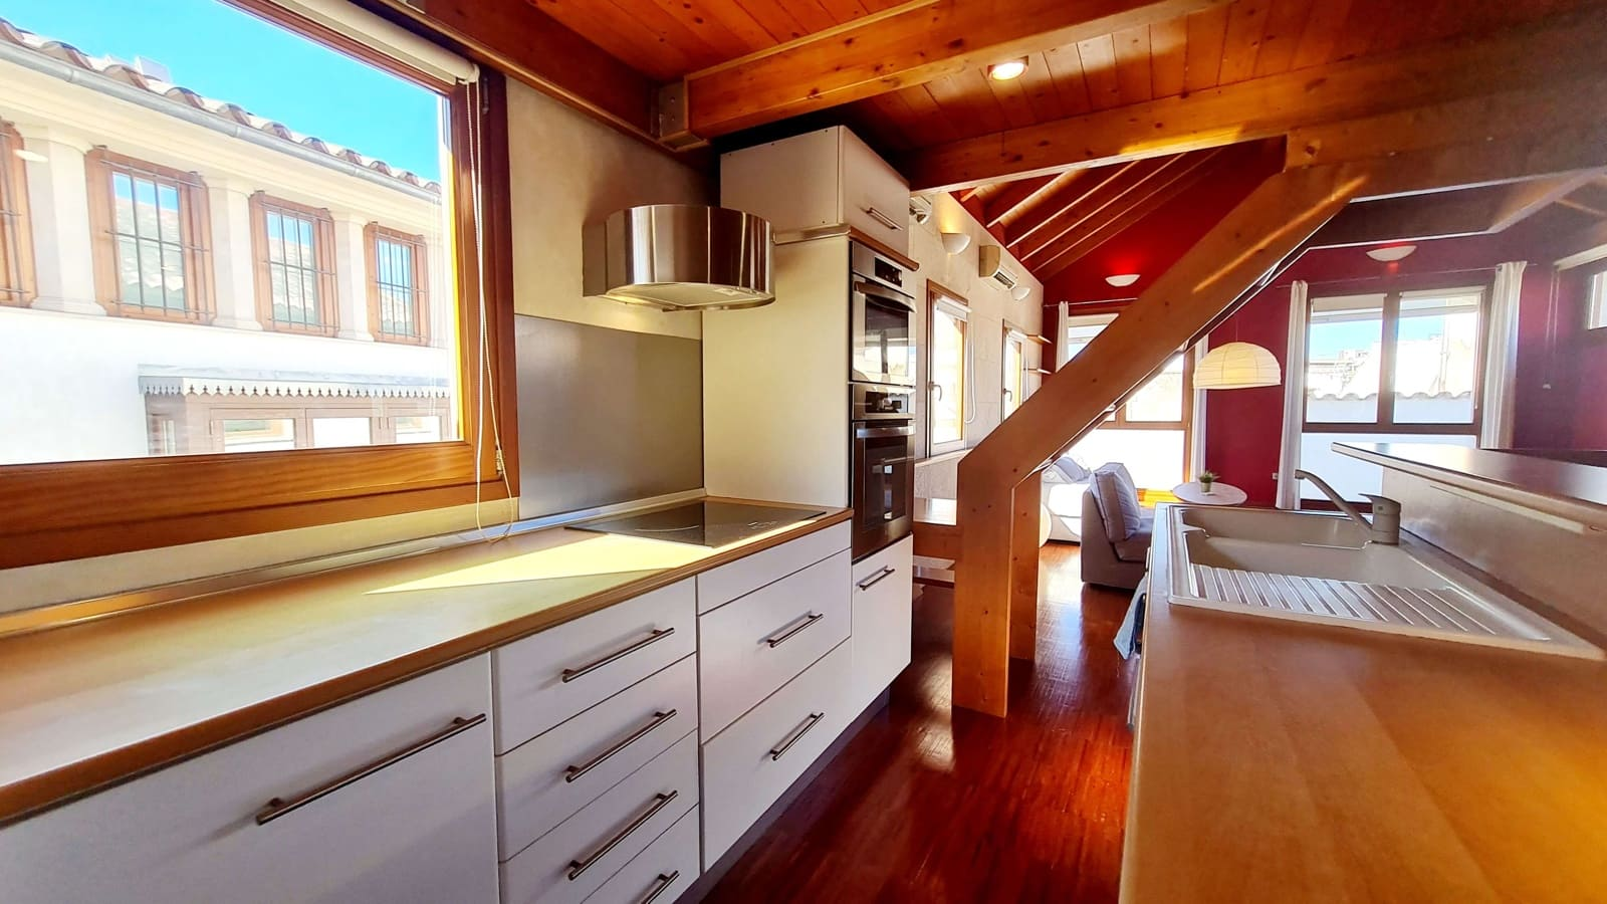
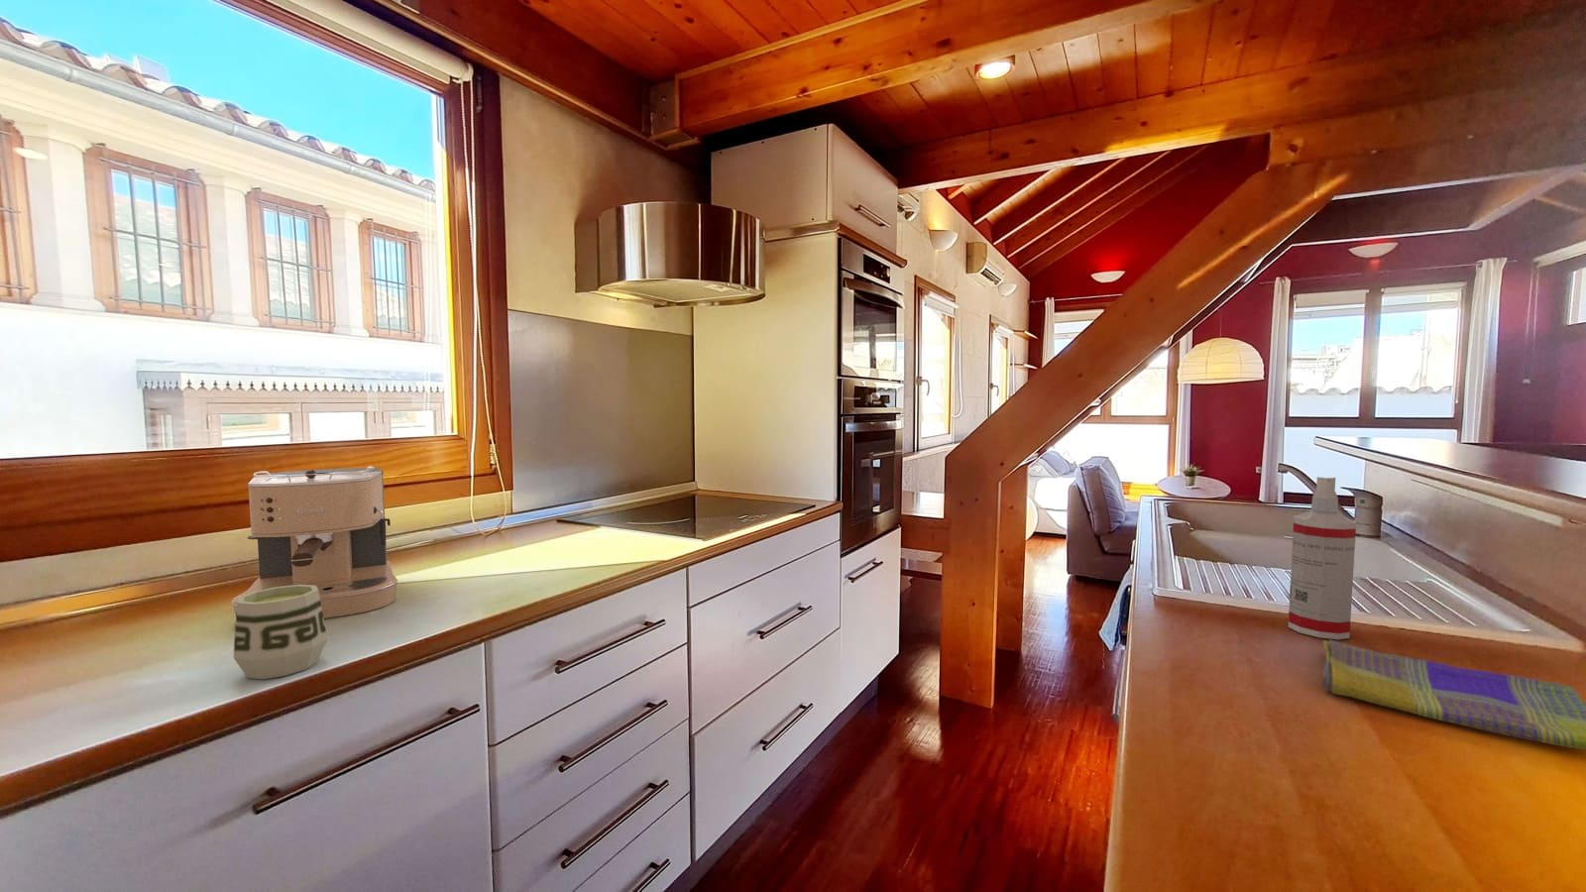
+ dish towel (1448, 688)
+ spray bottle (1321, 554)
+ coffee maker (318, 536)
+ cup (281, 631)
